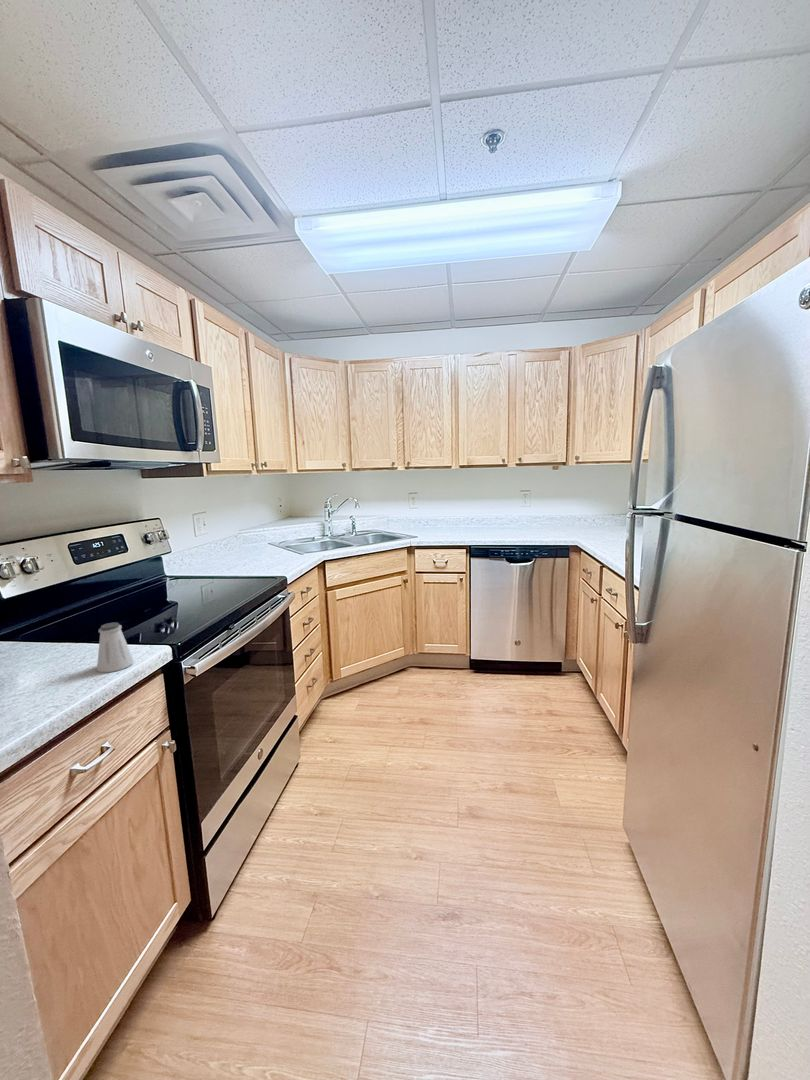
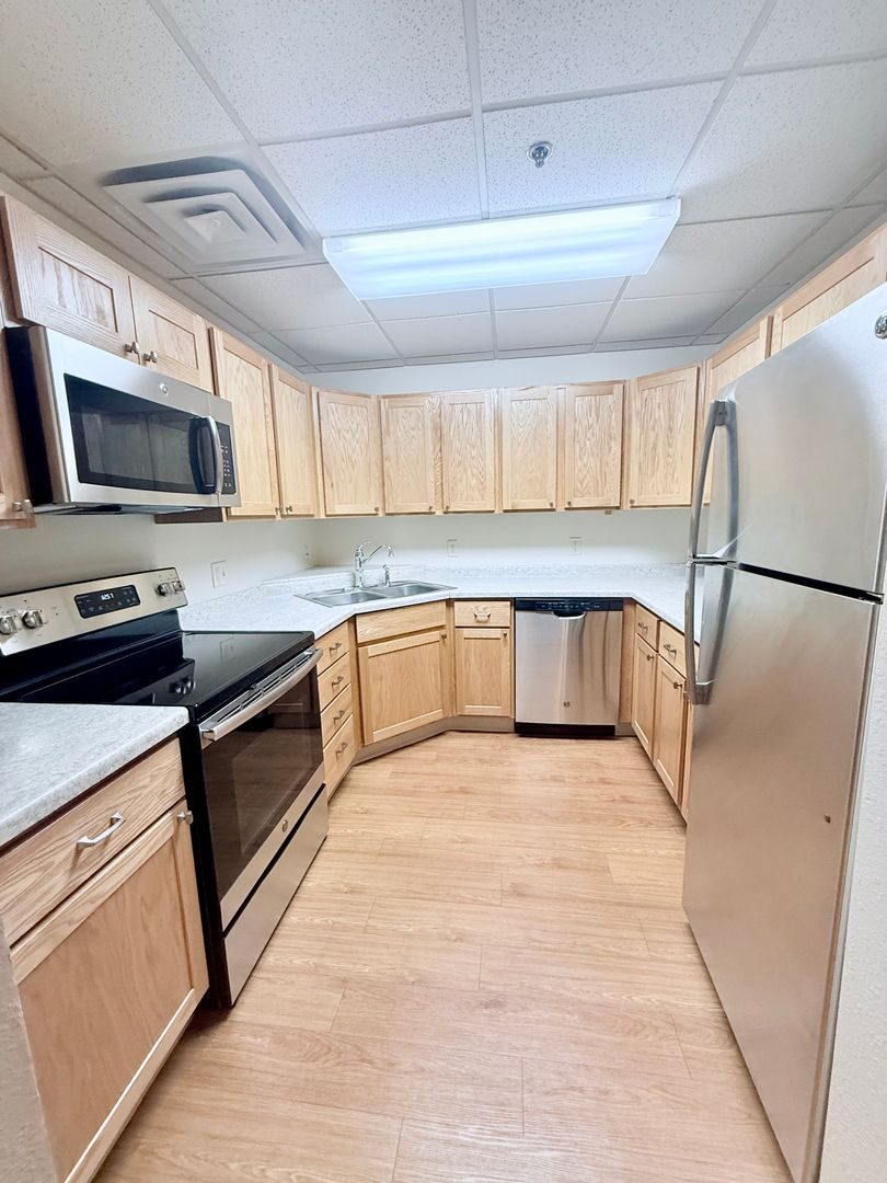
- saltshaker (112, 645)
